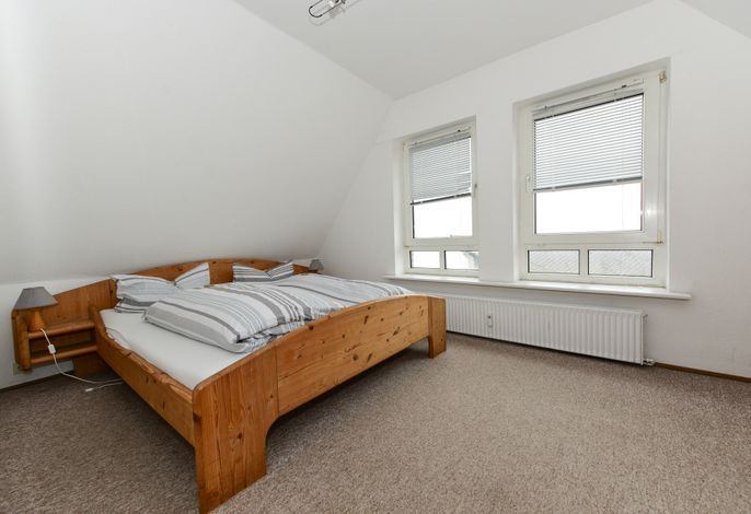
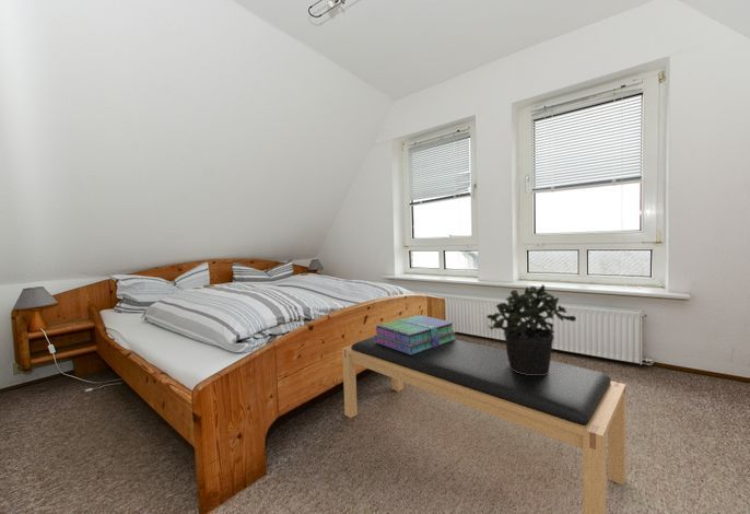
+ bench (459, 397)
+ stack of books (414, 331)
+ potted plant (531, 326)
